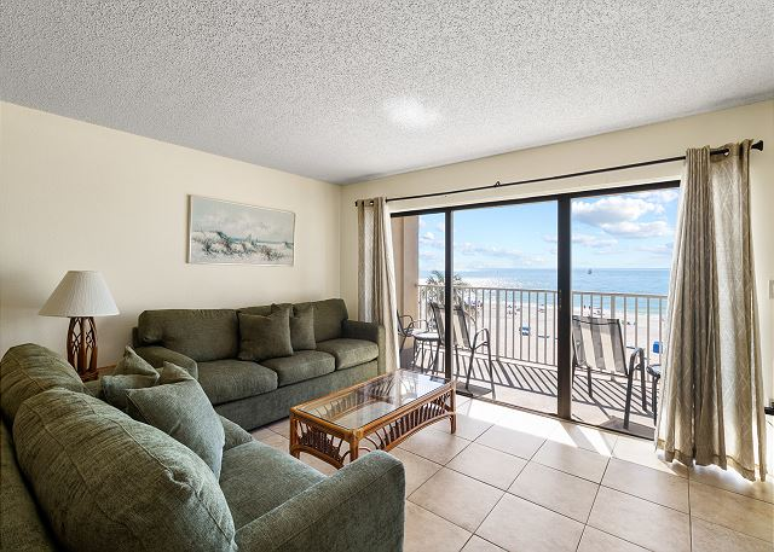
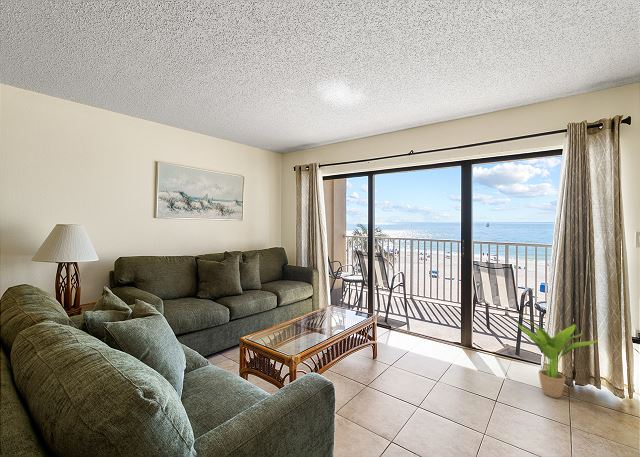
+ potted plant (554, 357)
